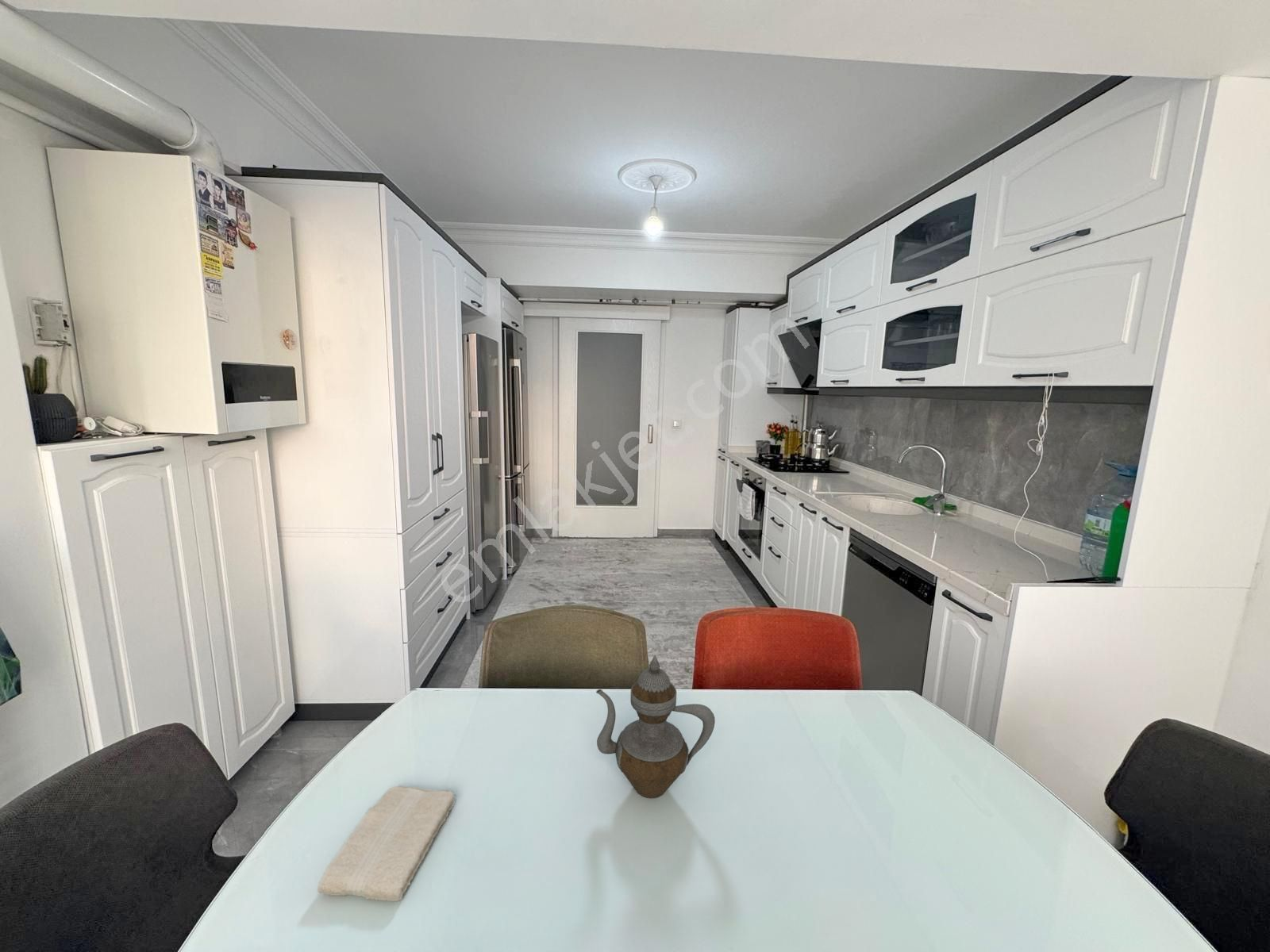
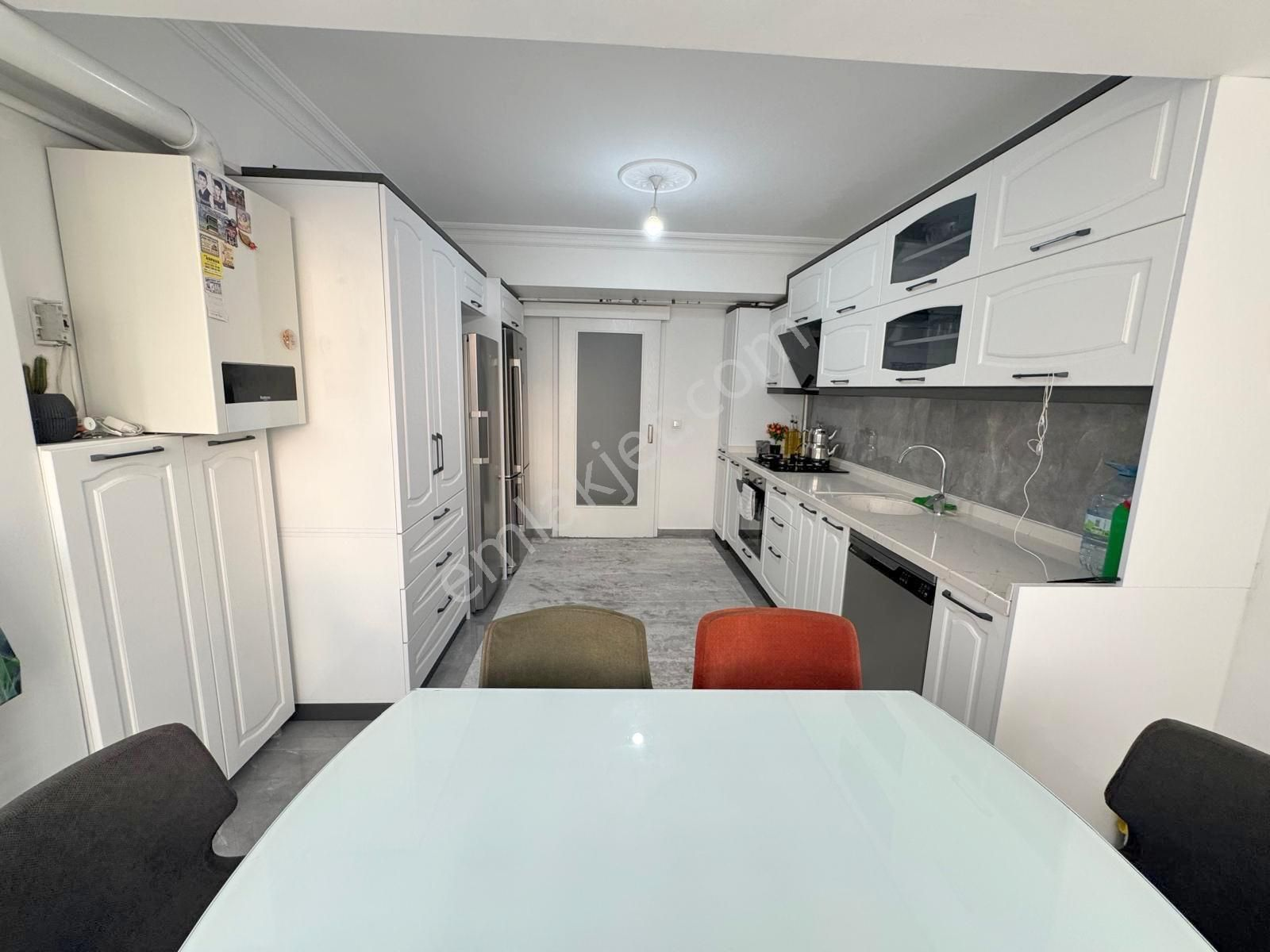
- teapot (655, 722)
- washcloth (394, 835)
